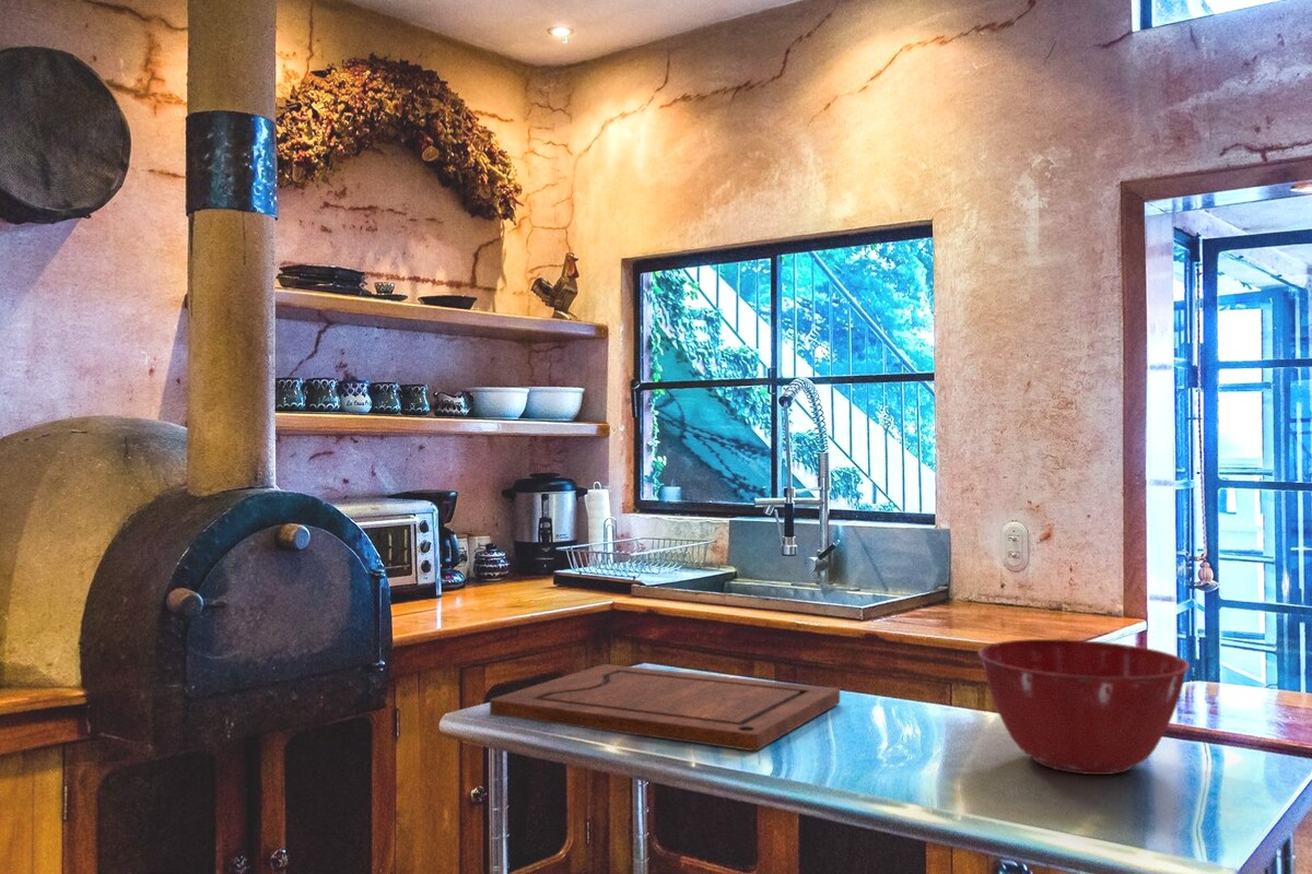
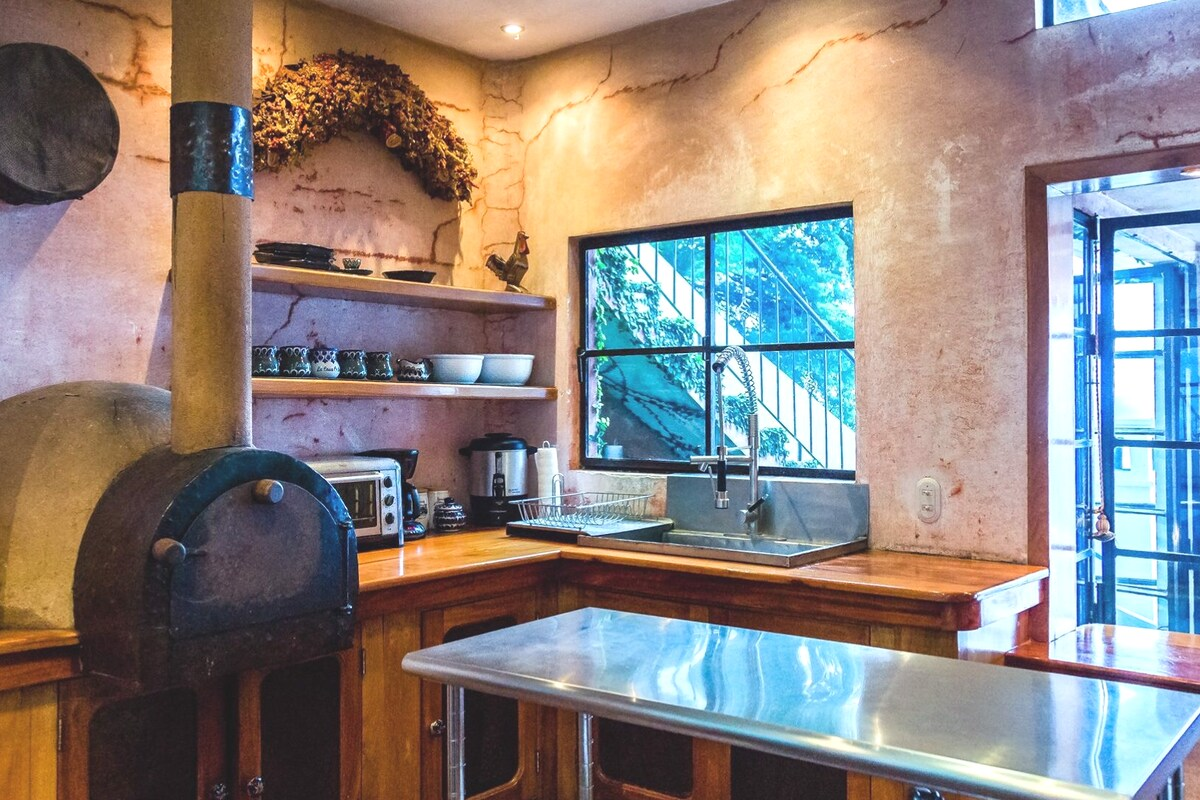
- cutting board (668, 700)
- mixing bowl (1080, 708)
